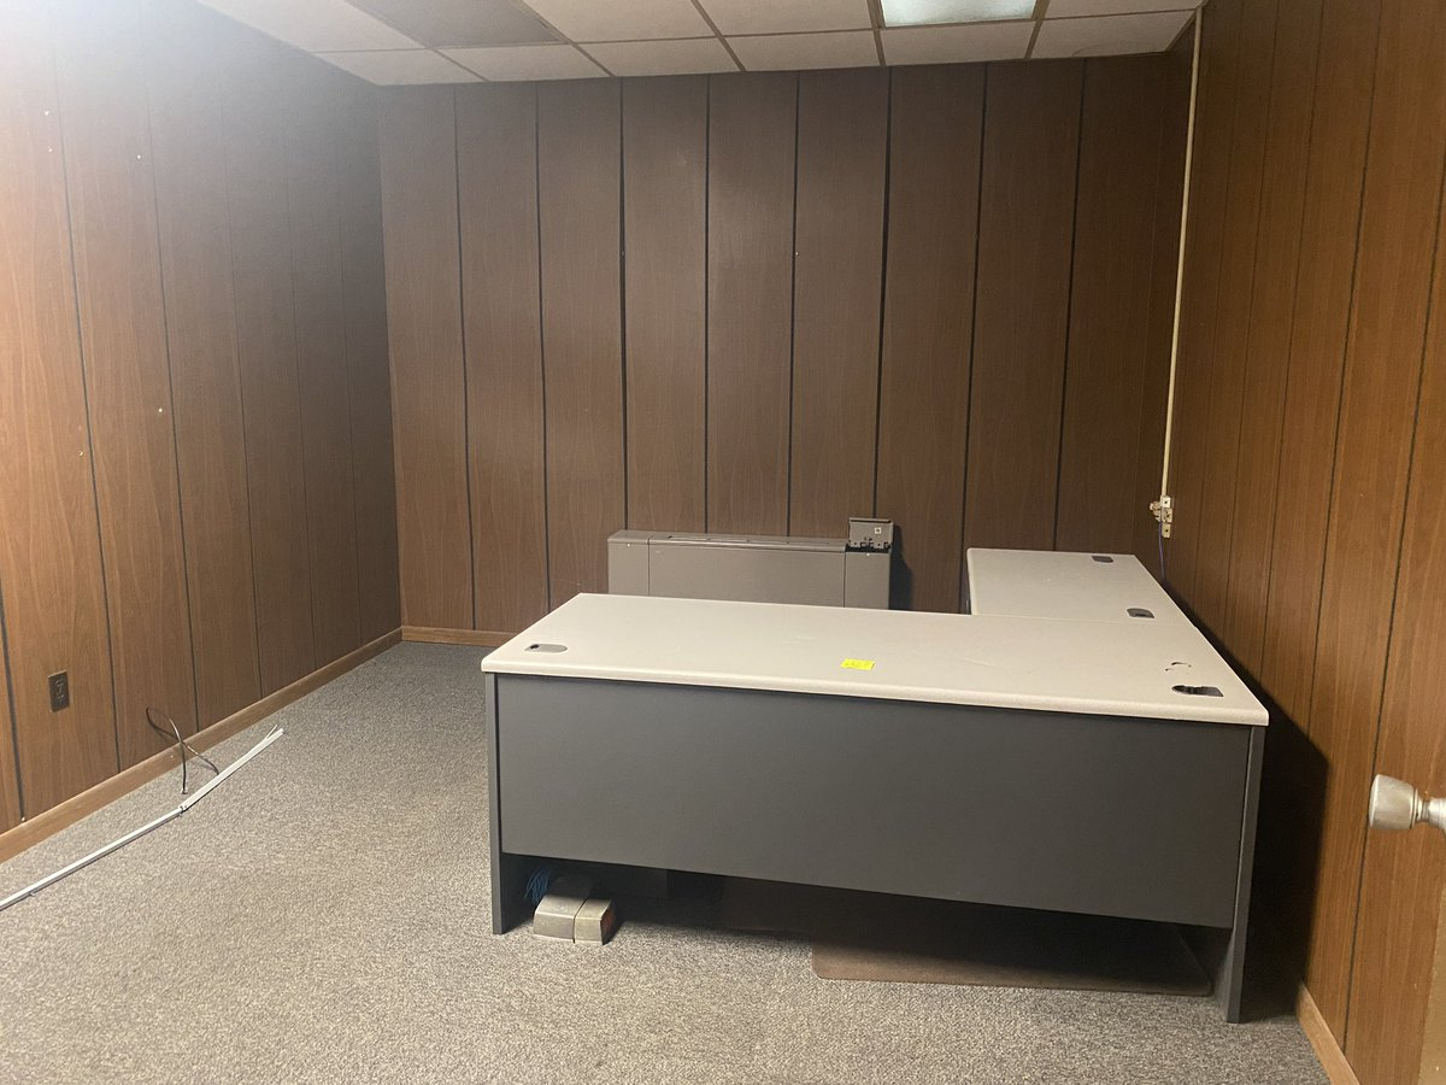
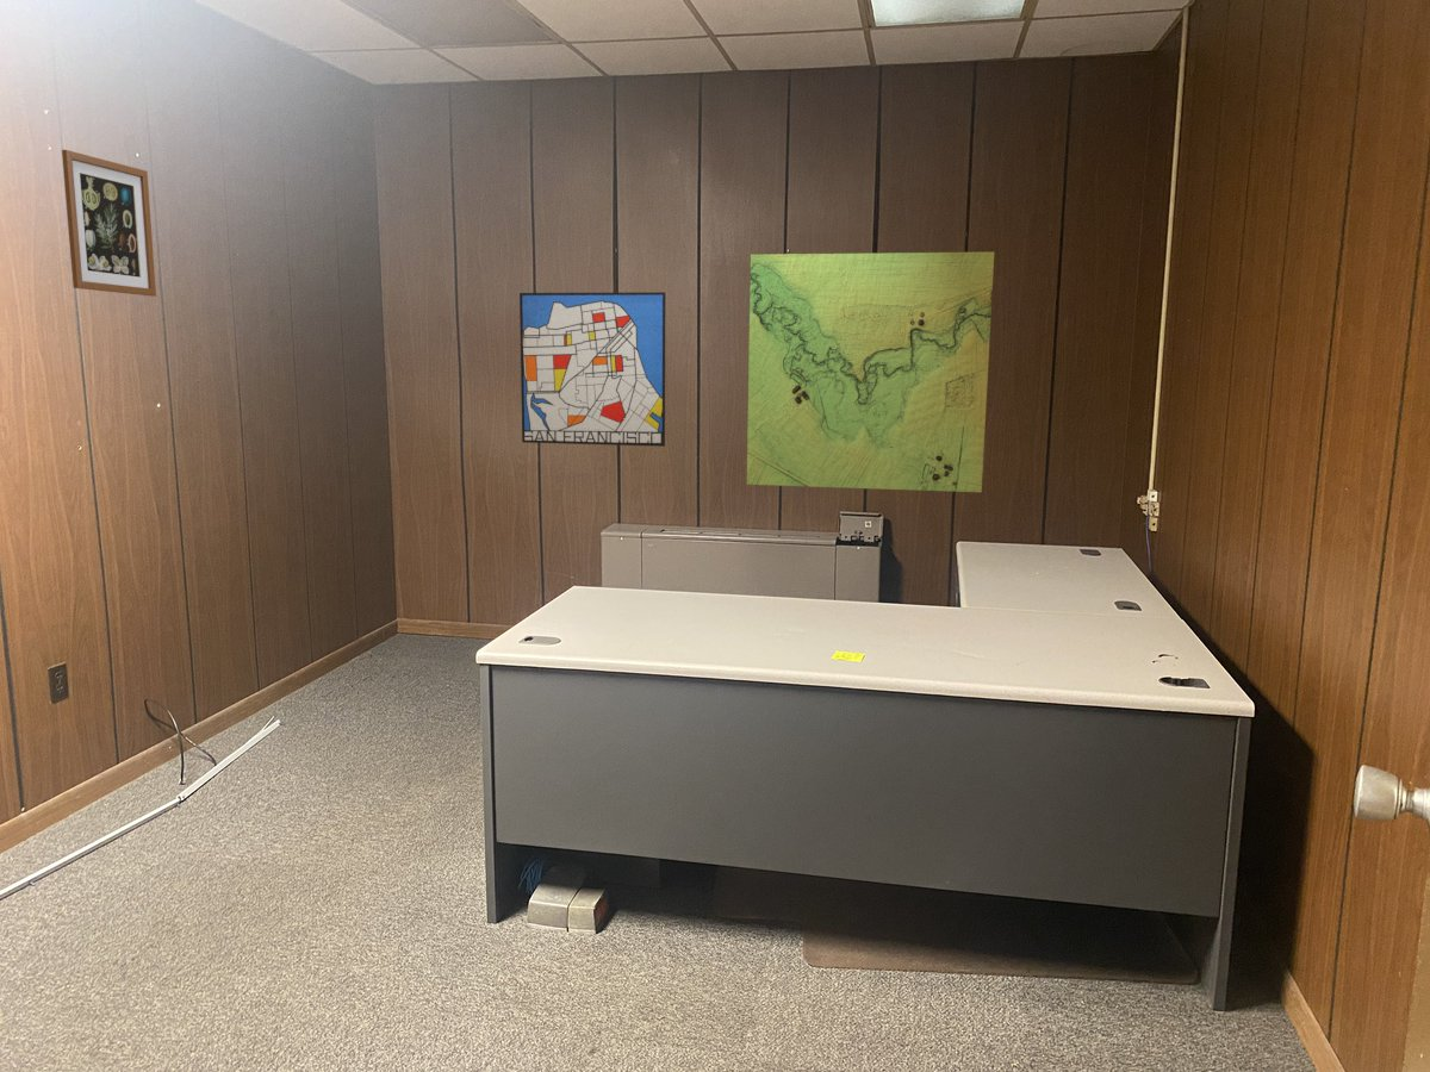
+ map (865, 373)
+ wall art (591, 369)
+ wall art (111, 226)
